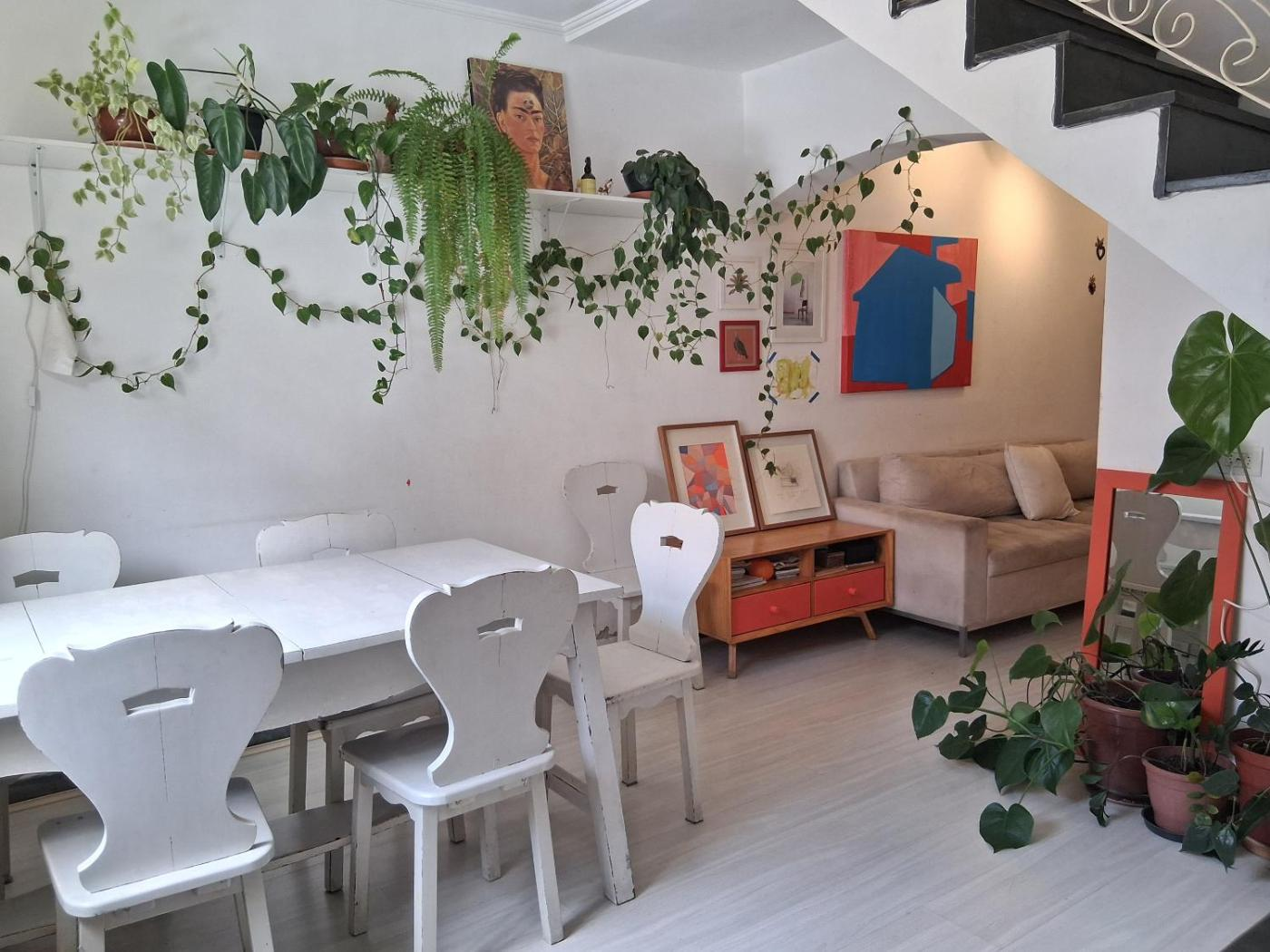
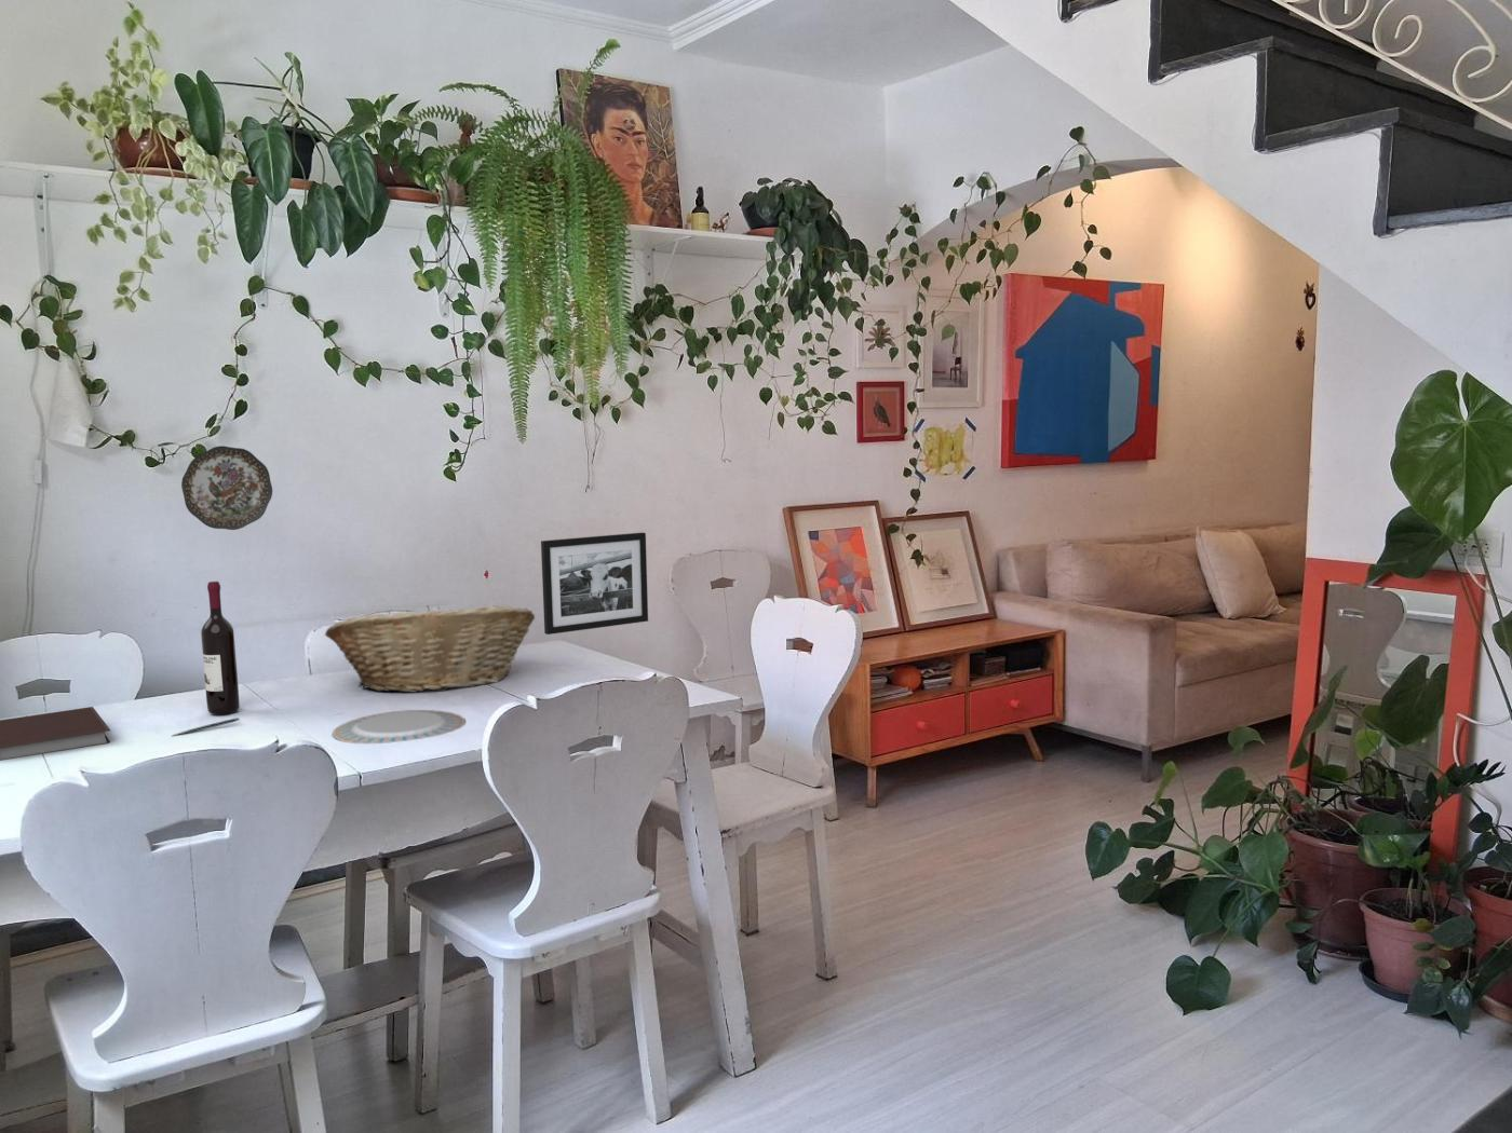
+ notebook (45, 733)
+ fruit basket (433, 640)
+ chinaware (400, 724)
+ picture frame (596, 582)
+ pen (205, 726)
+ decorative plate (226, 488)
+ wine bottle (218, 647)
